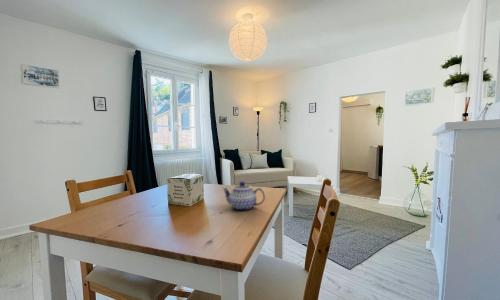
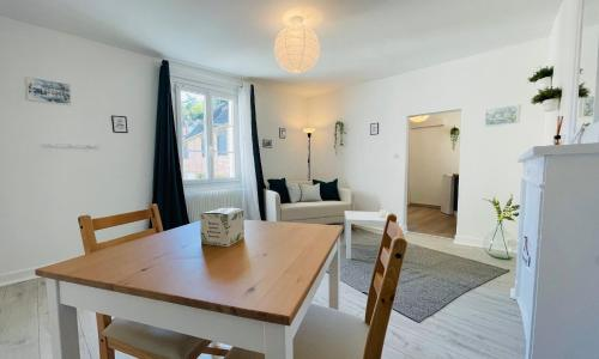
- teapot (243, 194)
